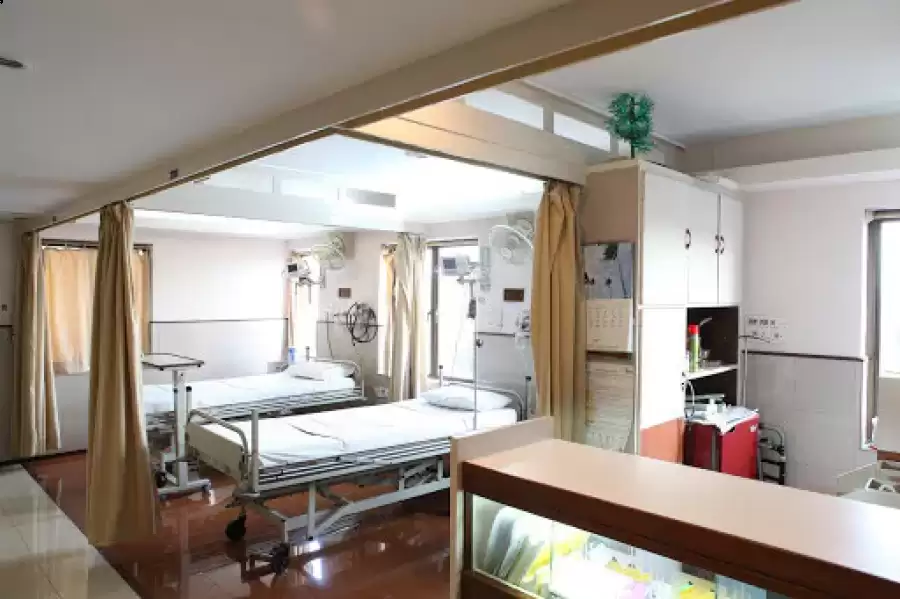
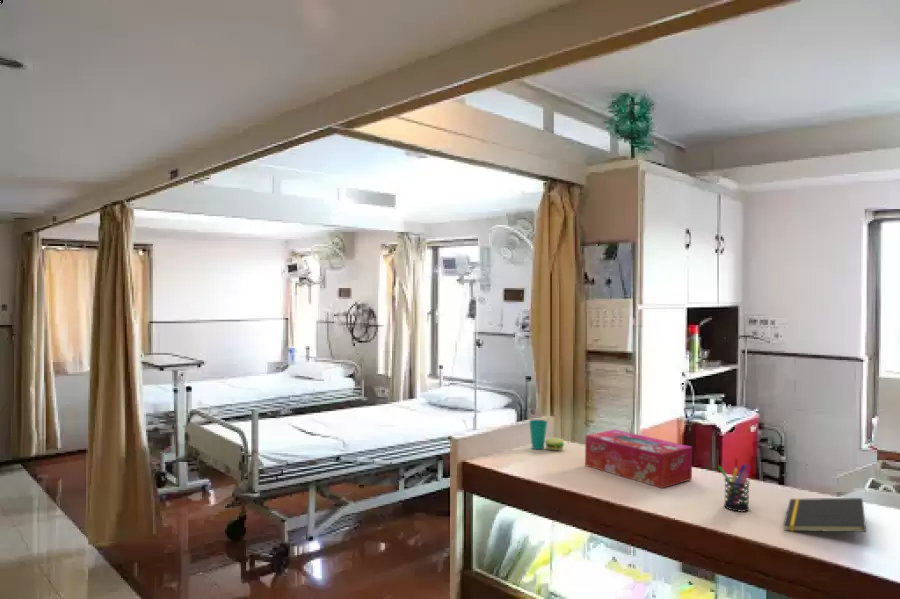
+ notepad (824, 513)
+ cup (545, 435)
+ pen holder (733, 483)
+ tissue box (636, 456)
